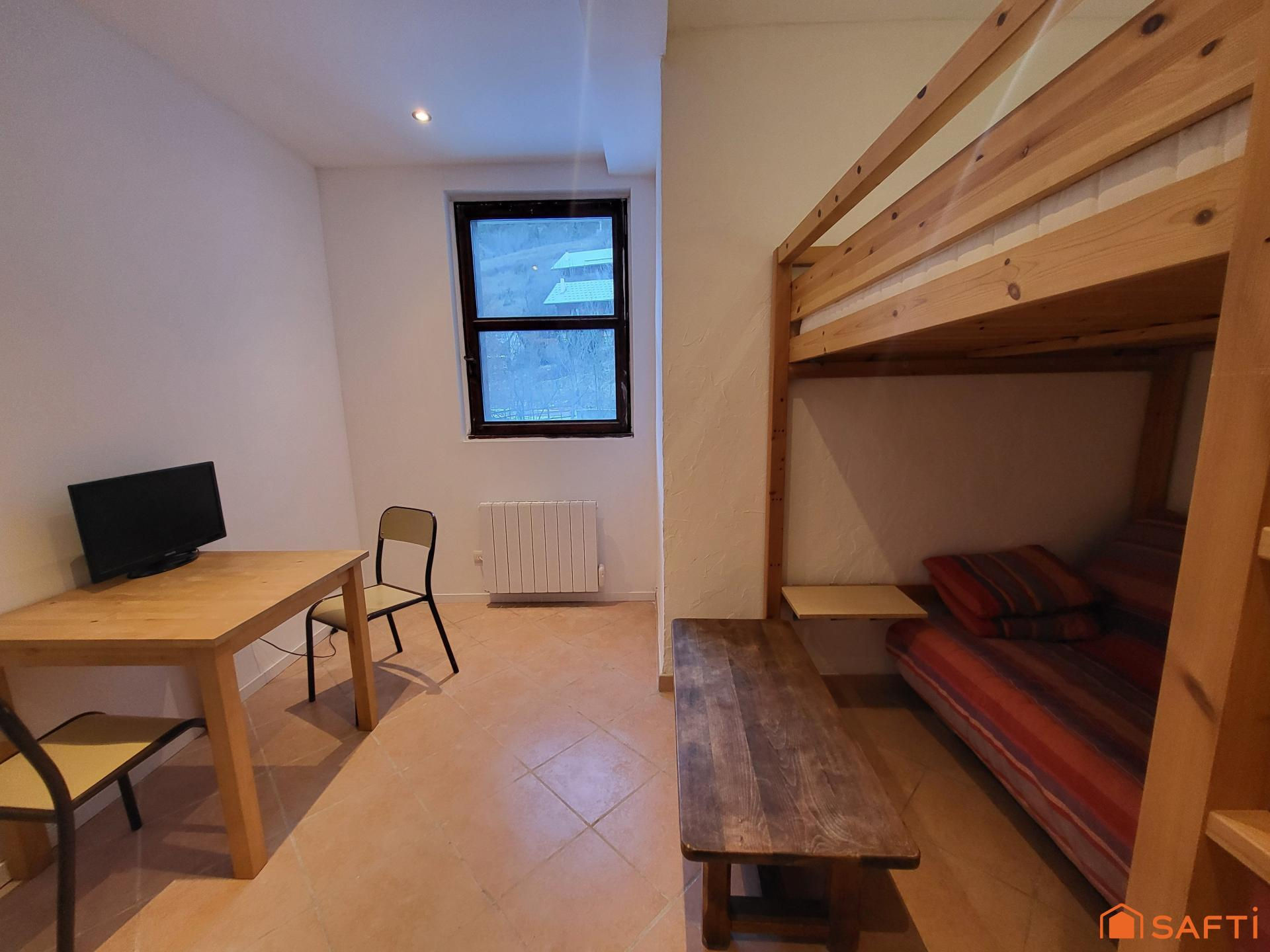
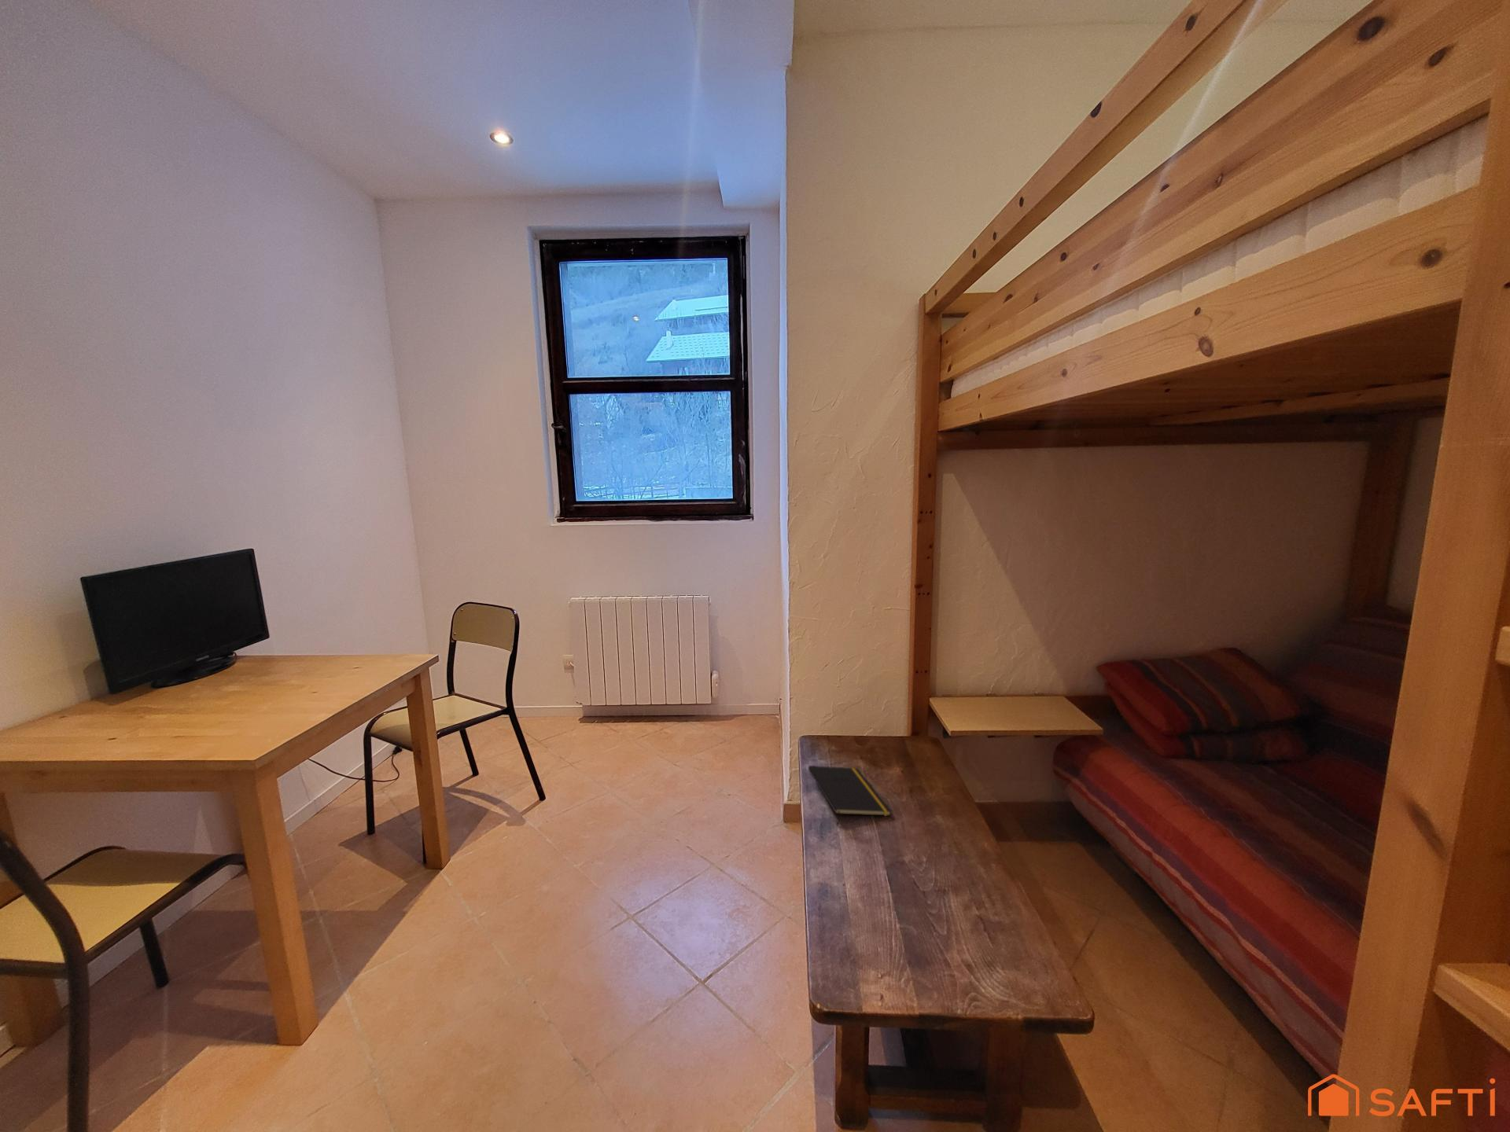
+ notepad (847, 790)
